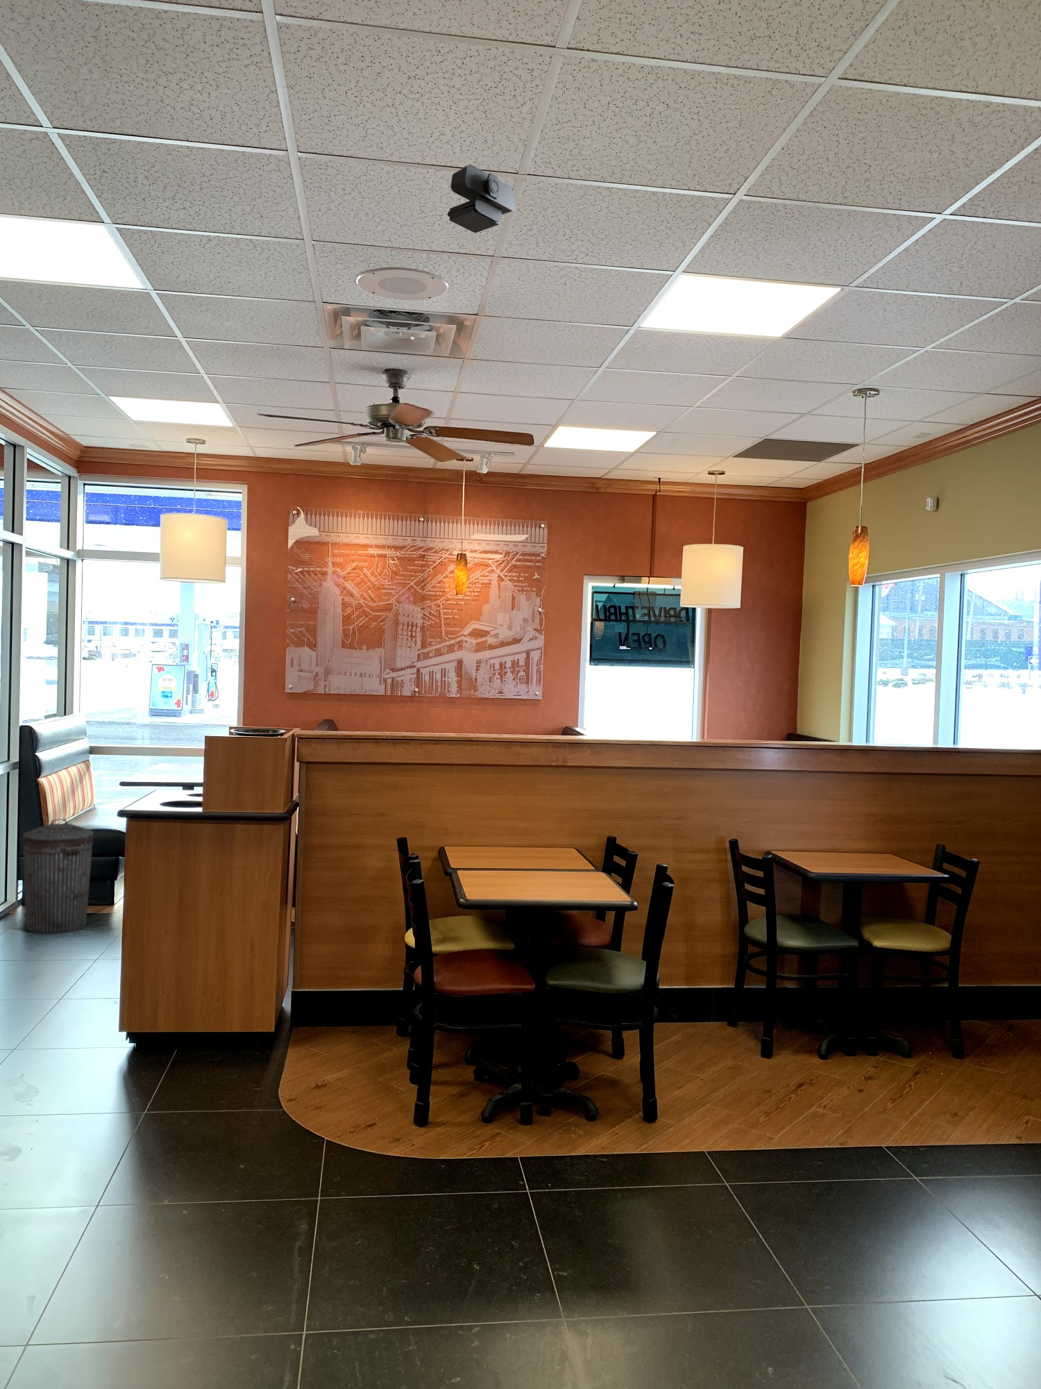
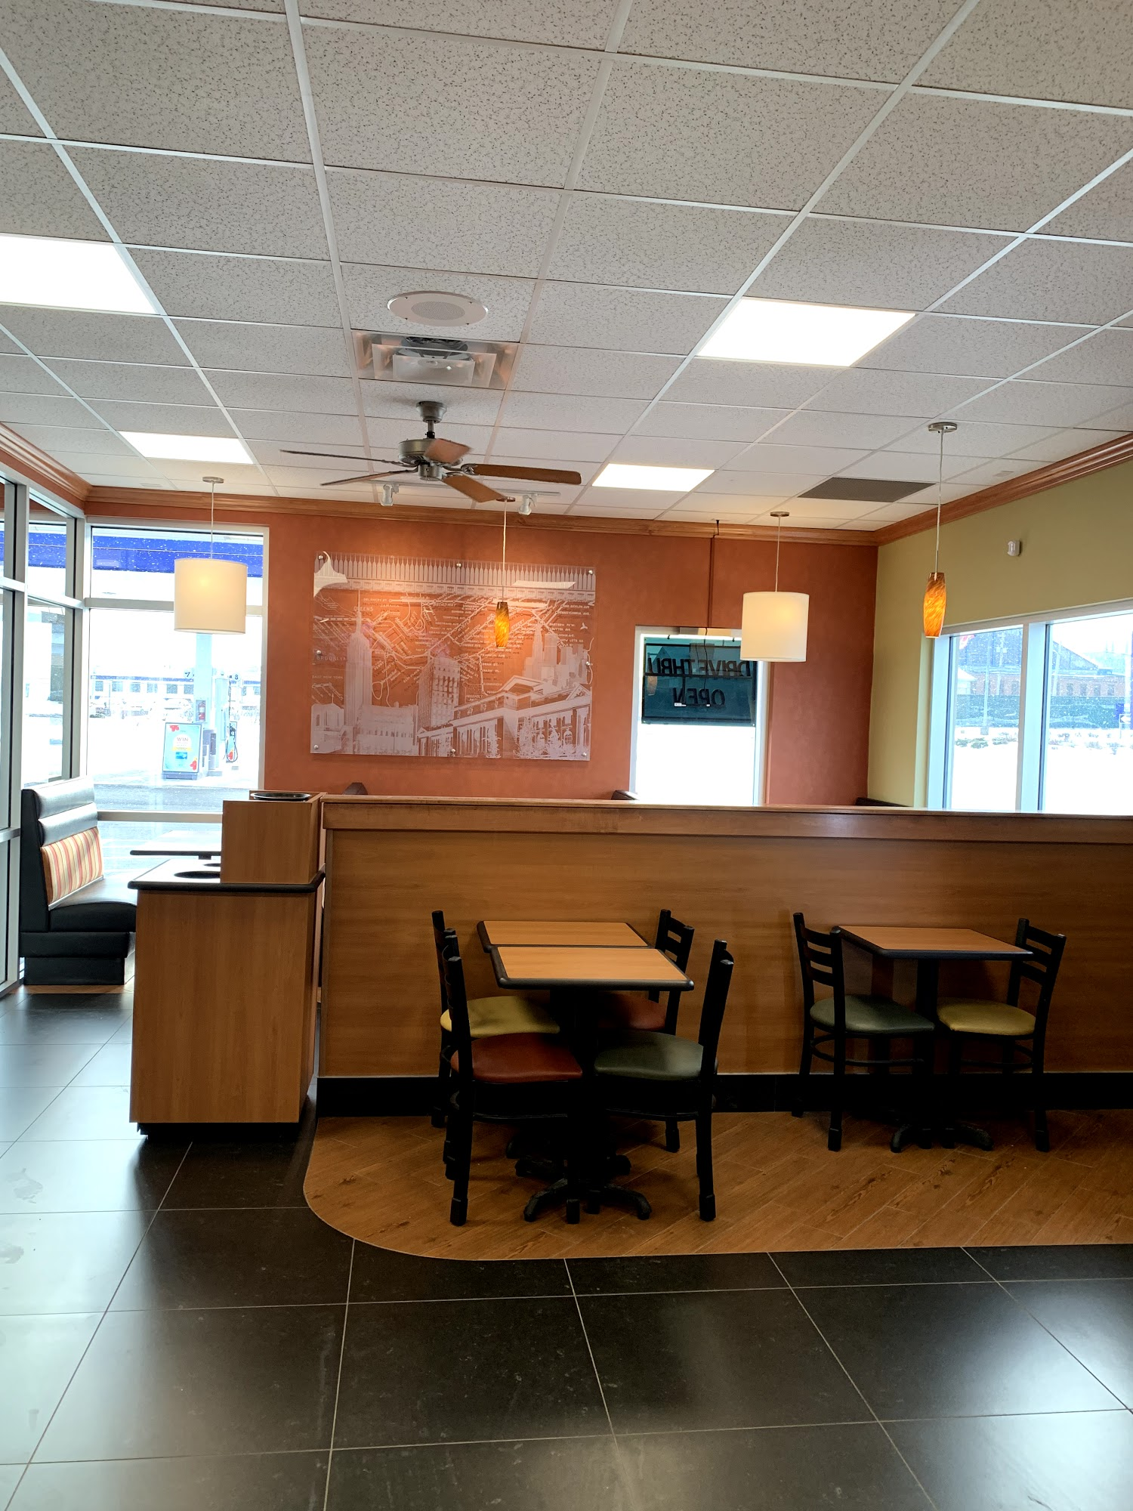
- trash can (58, 873)
- security camera (481, 199)
